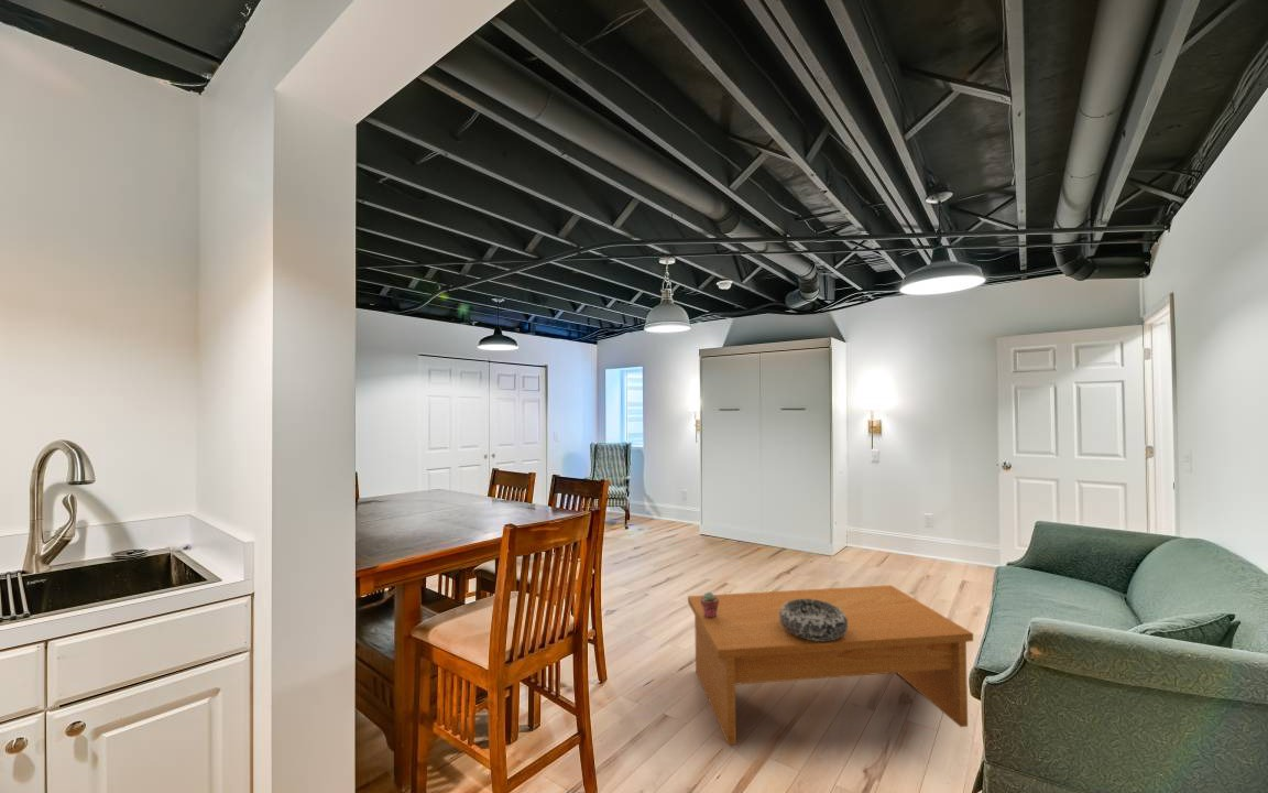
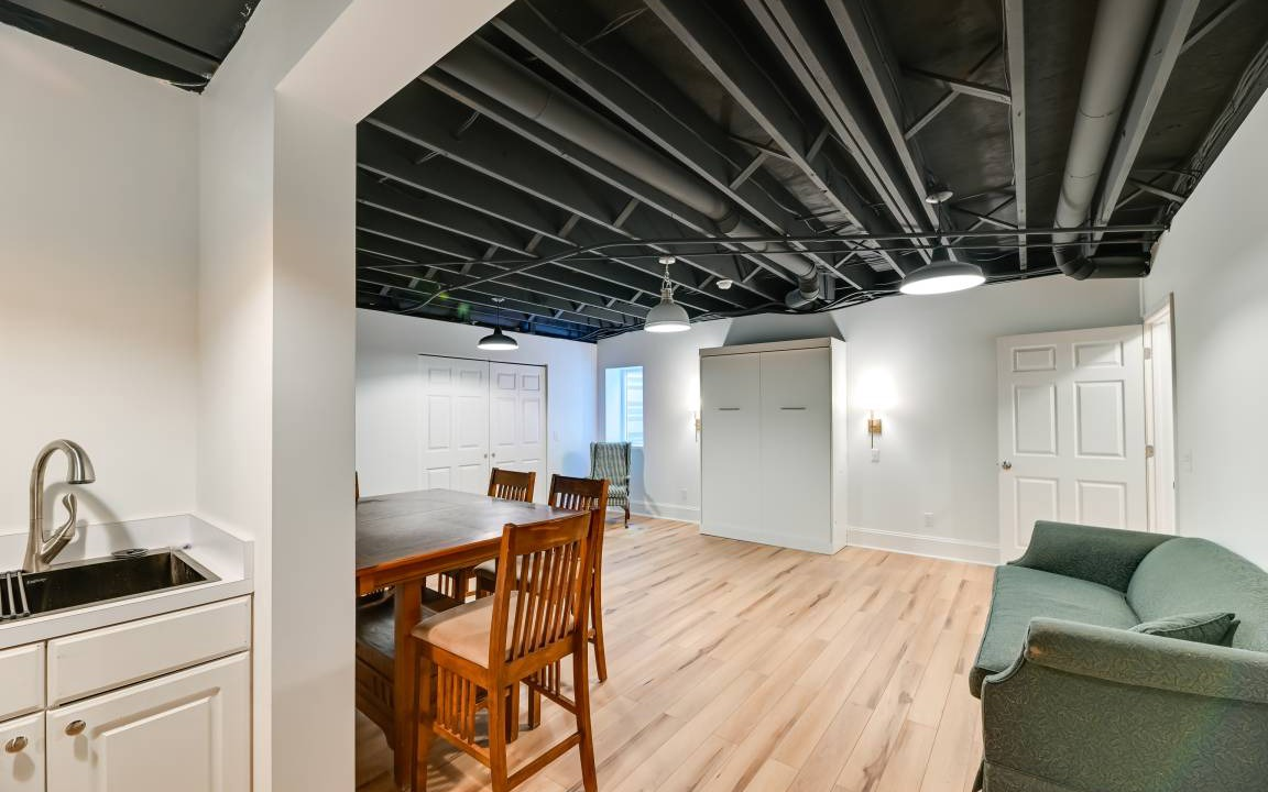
- decorative bowl (812, 619)
- potted succulent (709, 602)
- coffee table (817, 654)
